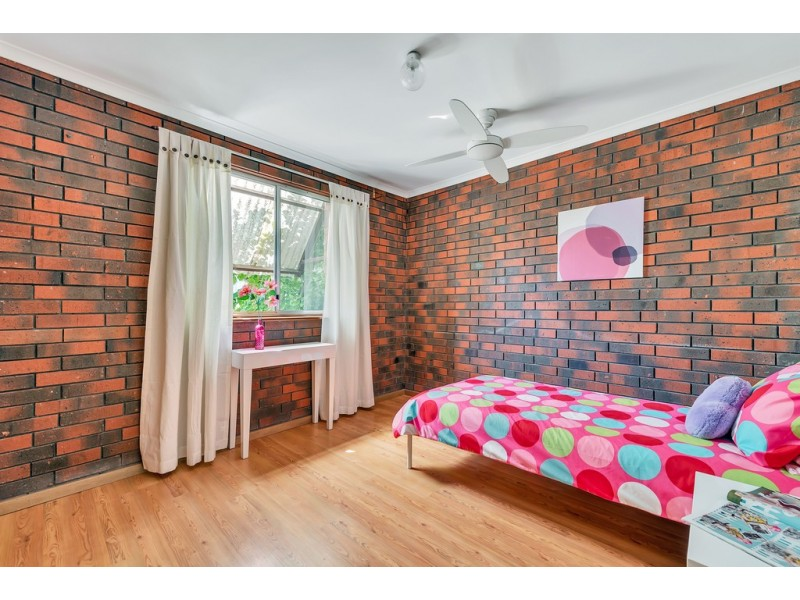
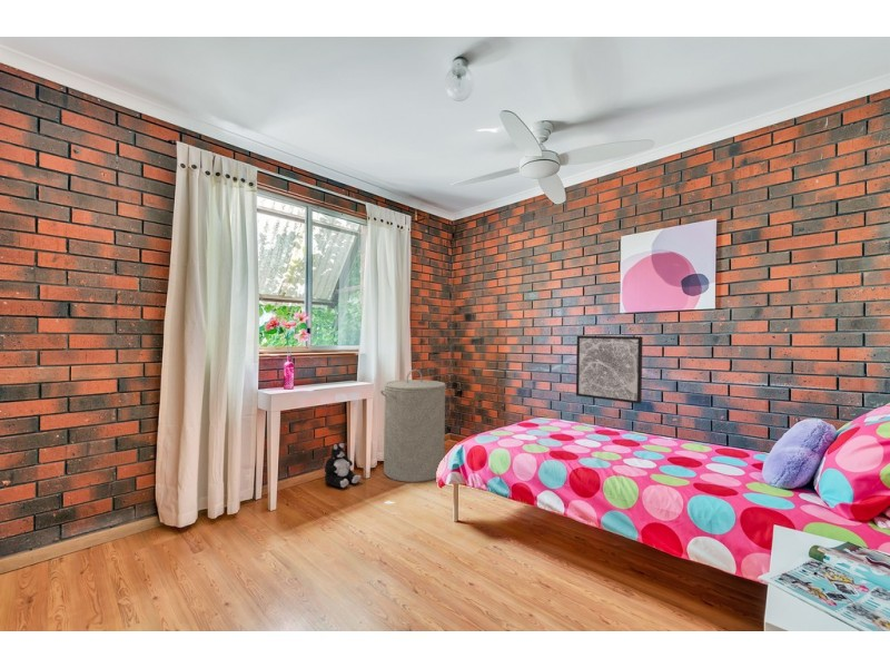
+ laundry hamper (415, 420)
+ plush toy (340, 463)
+ wall art (607, 367)
